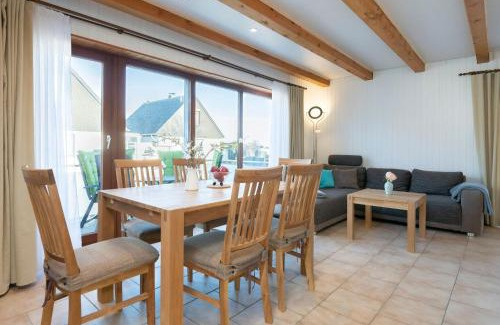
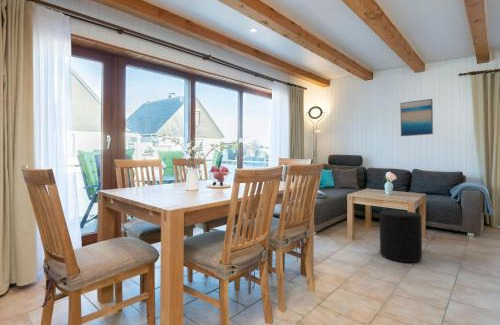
+ stool (400, 234)
+ wall art (416, 118)
